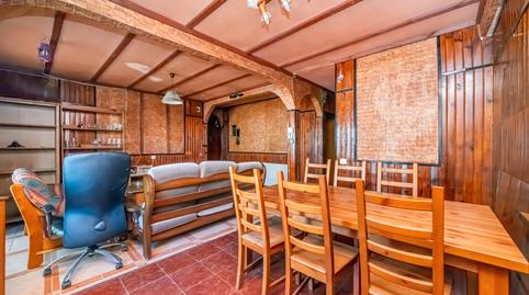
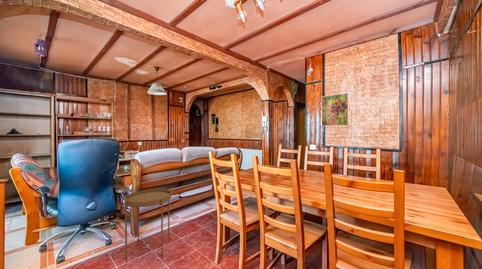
+ side table (138, 221)
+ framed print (334, 110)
